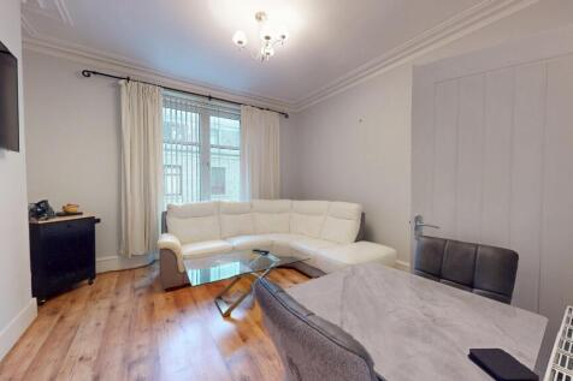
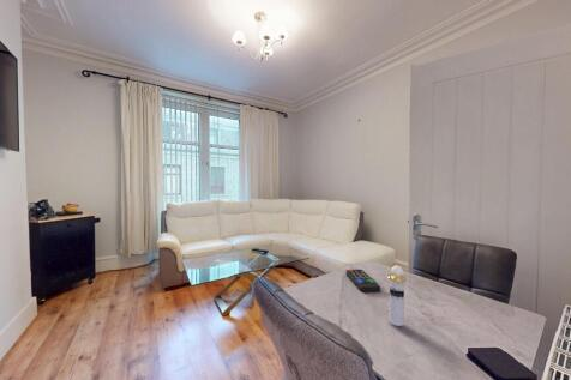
+ remote control (361, 278)
+ perfume bottle (396, 295)
